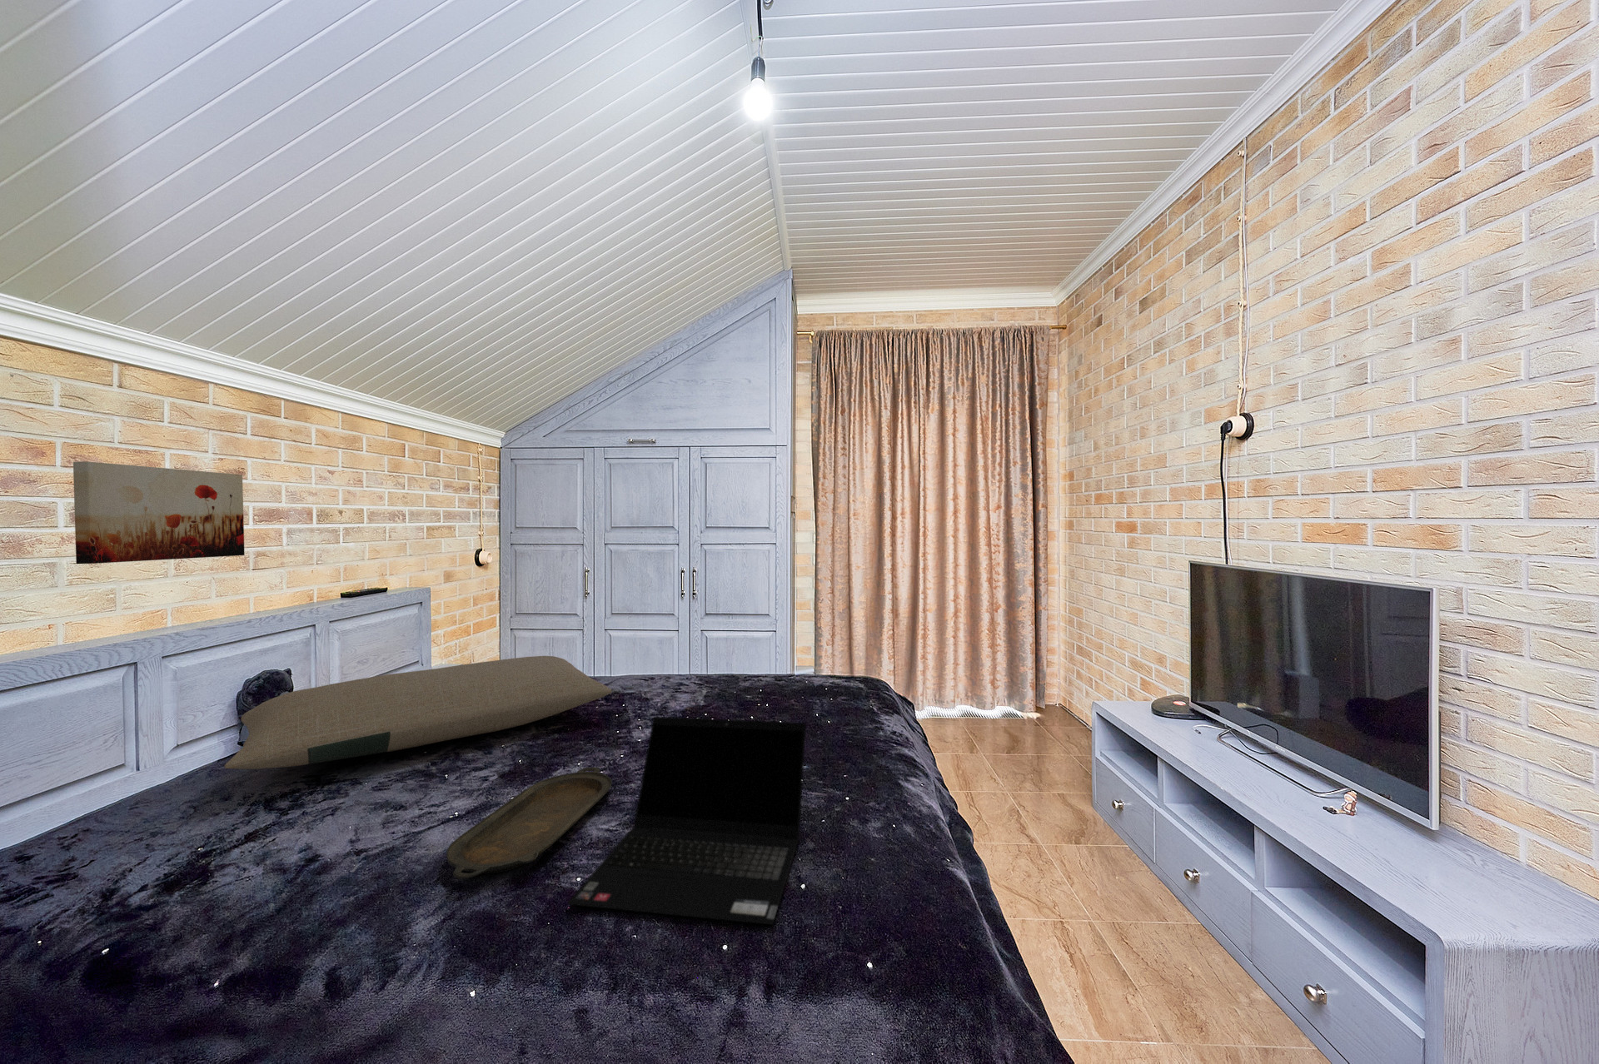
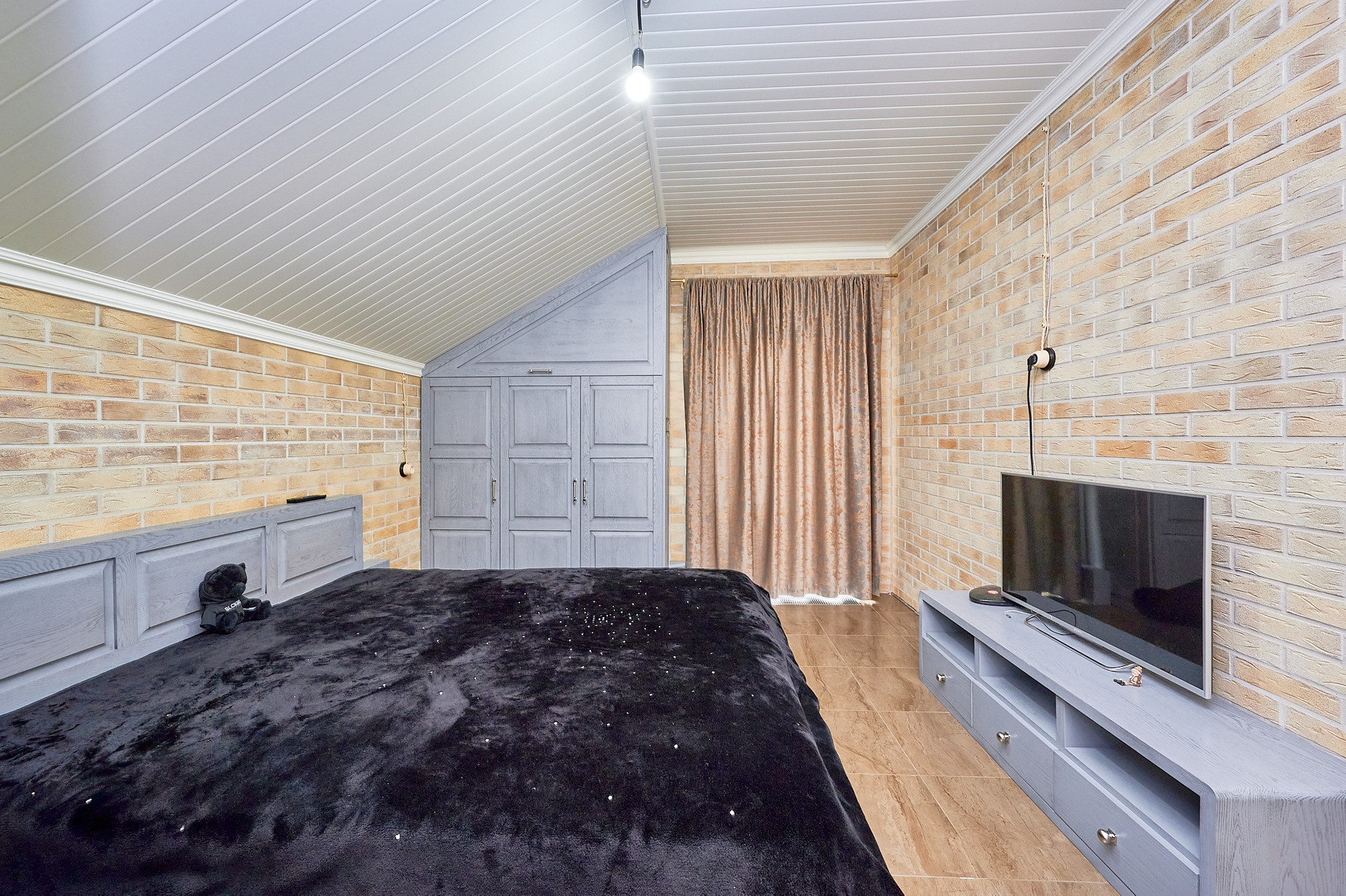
- wall art (169, 514)
- serving tray (539, 817)
- pillow (438, 705)
- laptop computer (702, 804)
